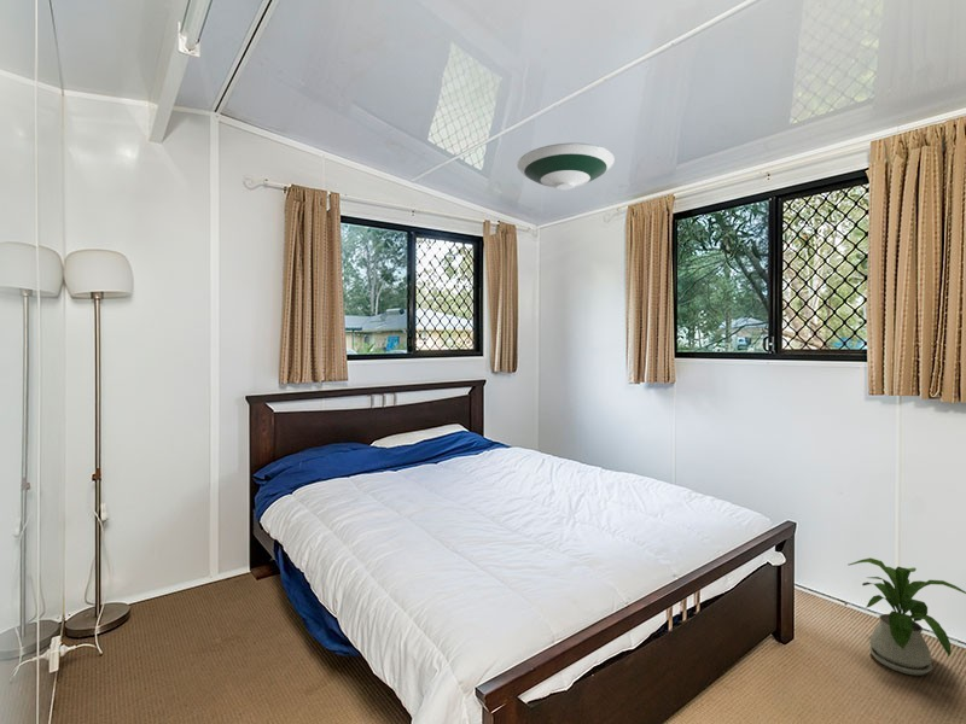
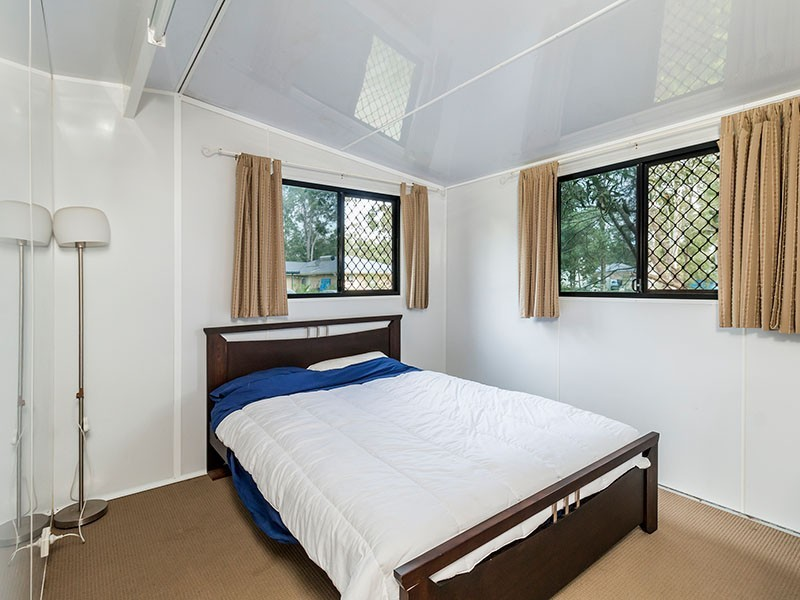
- house plant (907, 607)
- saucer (565, 175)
